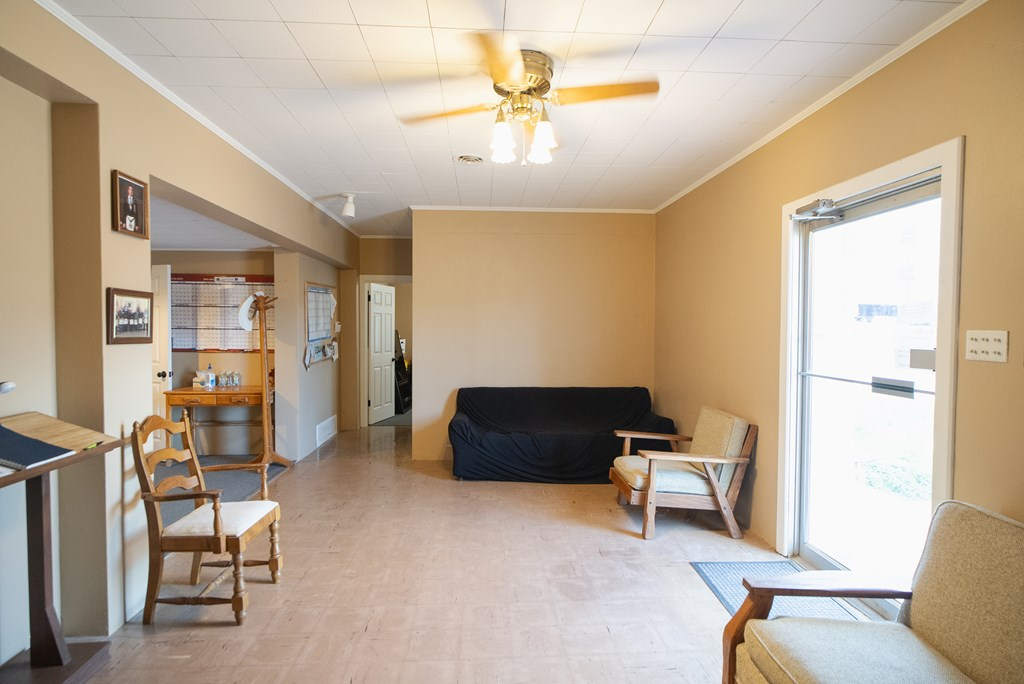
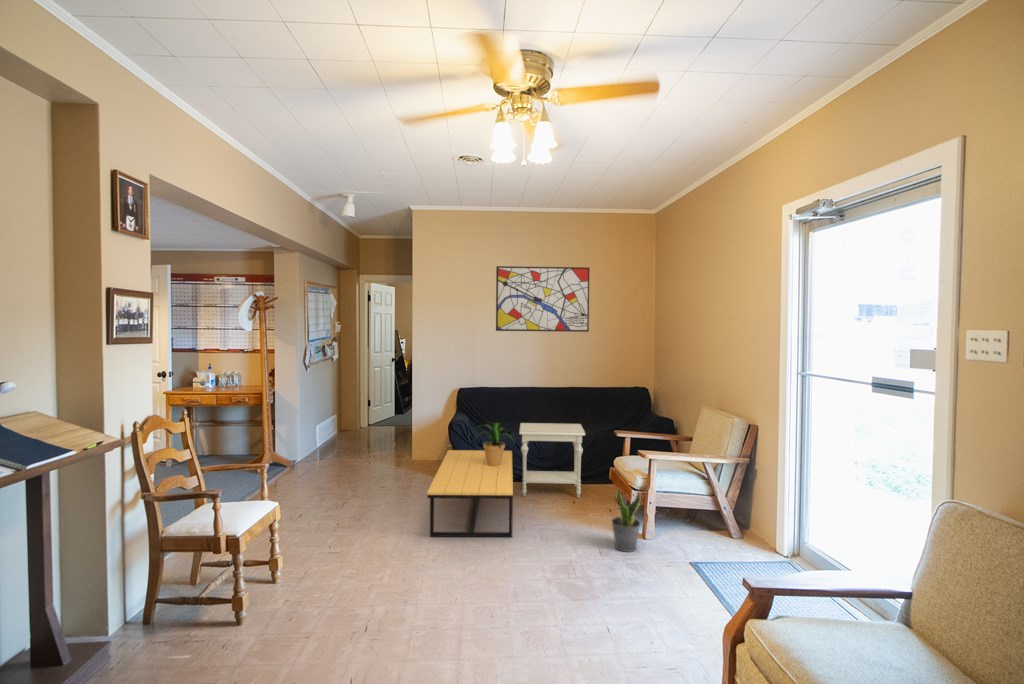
+ potted plant (625, 516)
+ potted plant (494, 444)
+ side table (551, 471)
+ wall art (542, 299)
+ coffee table (475, 490)
